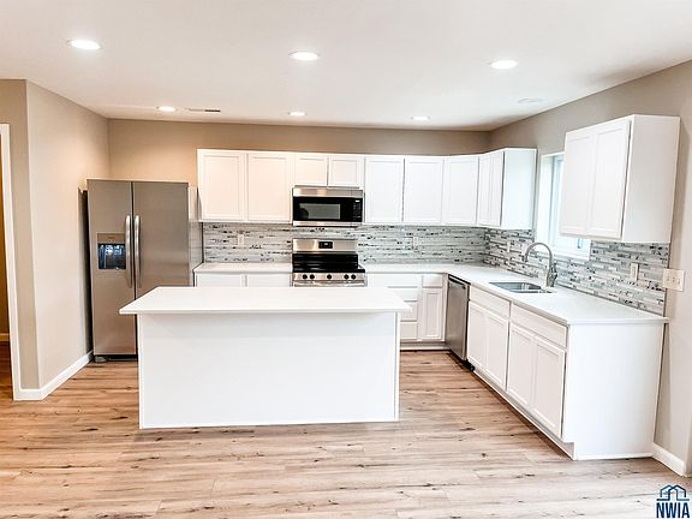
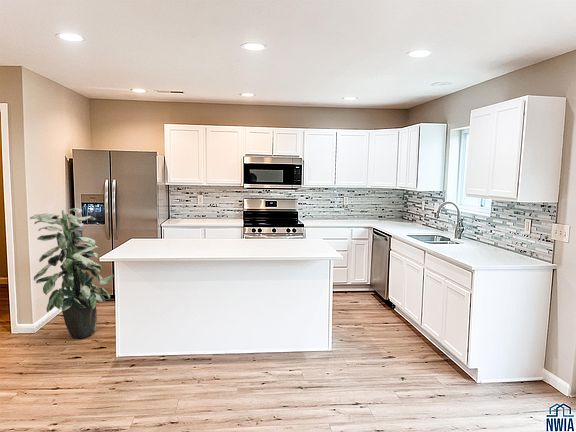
+ indoor plant (72, 273)
